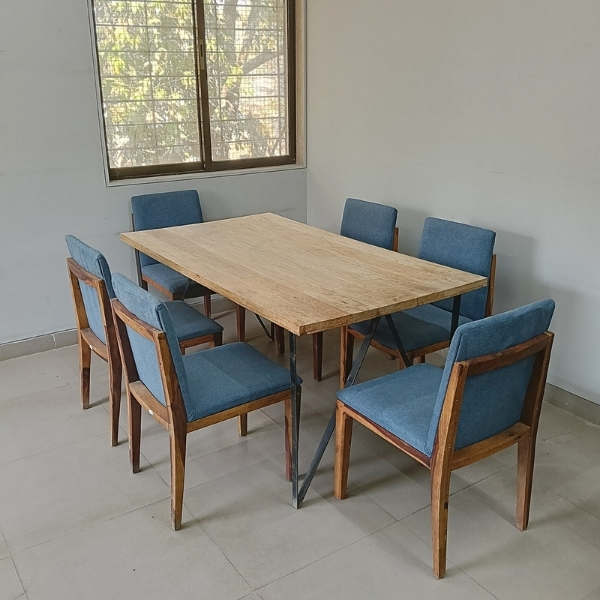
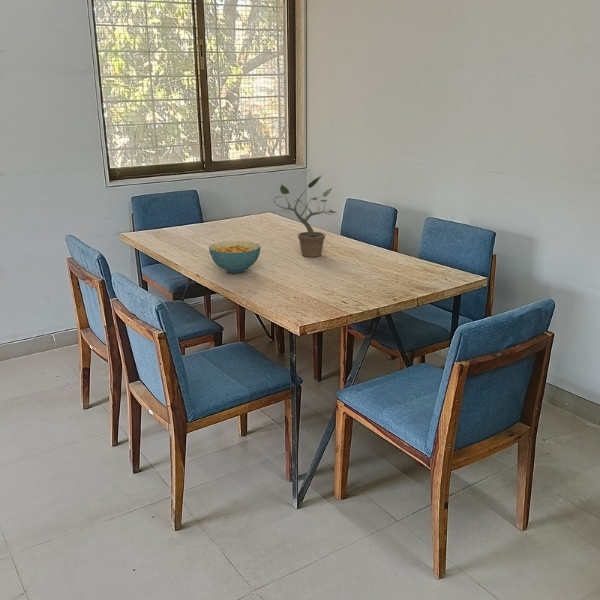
+ cereal bowl (235, 258)
+ potted plant (303, 212)
